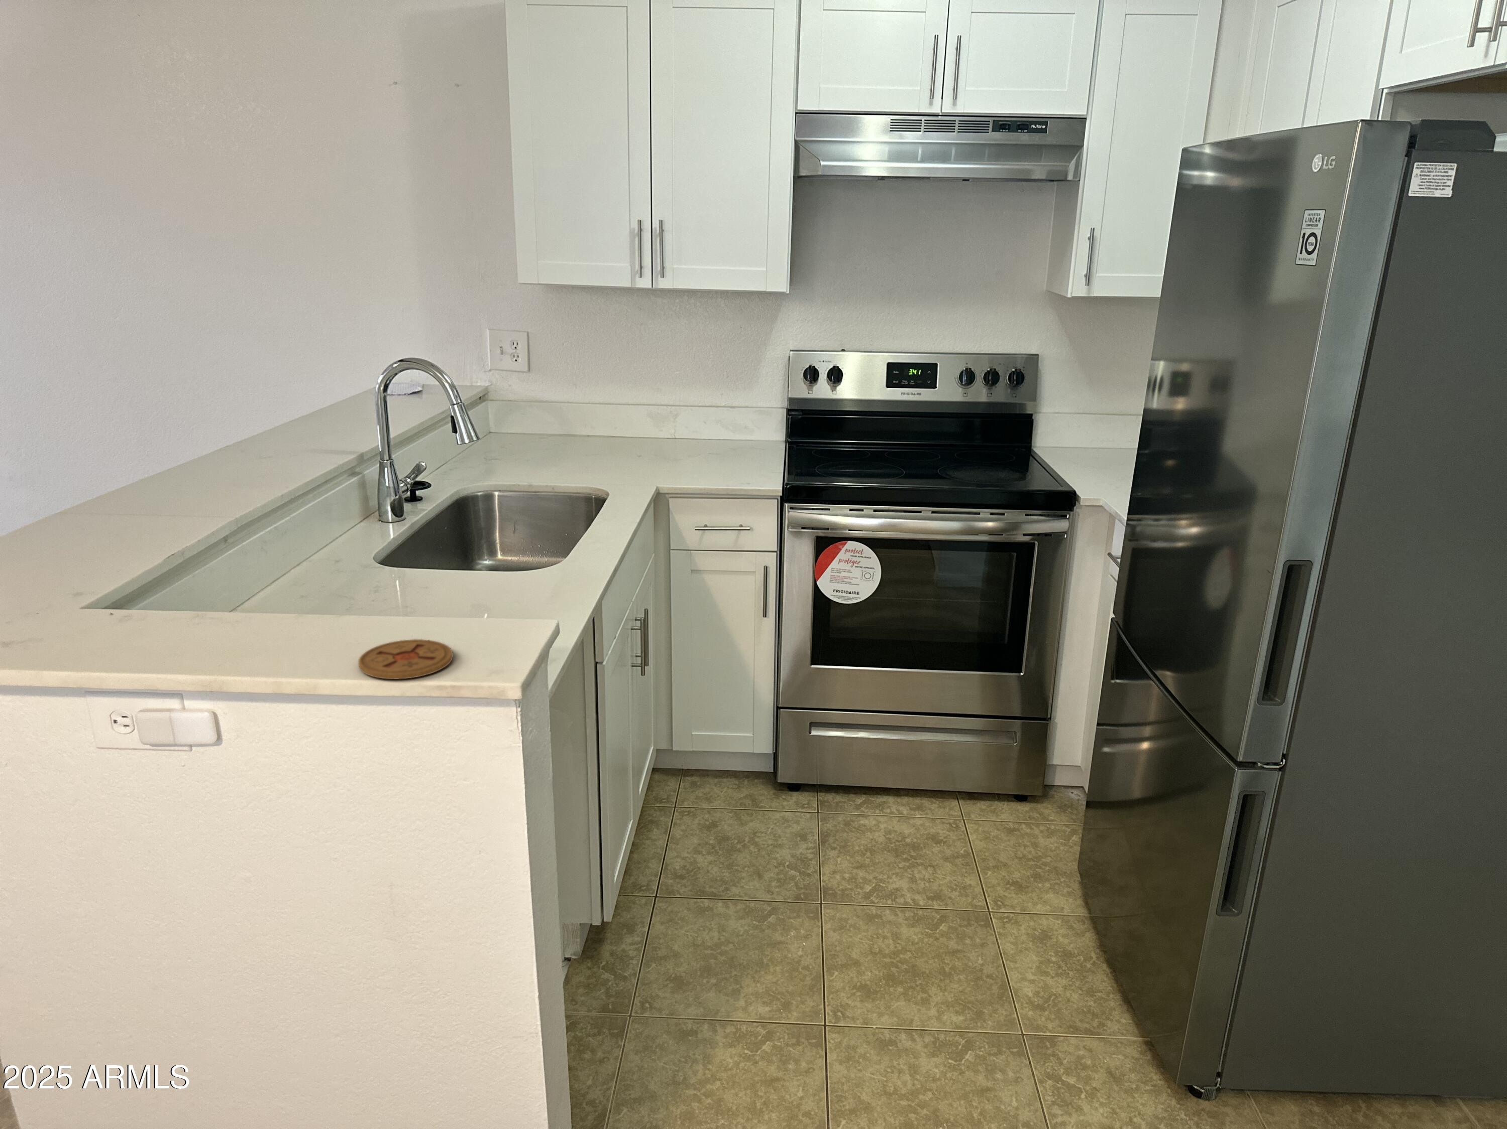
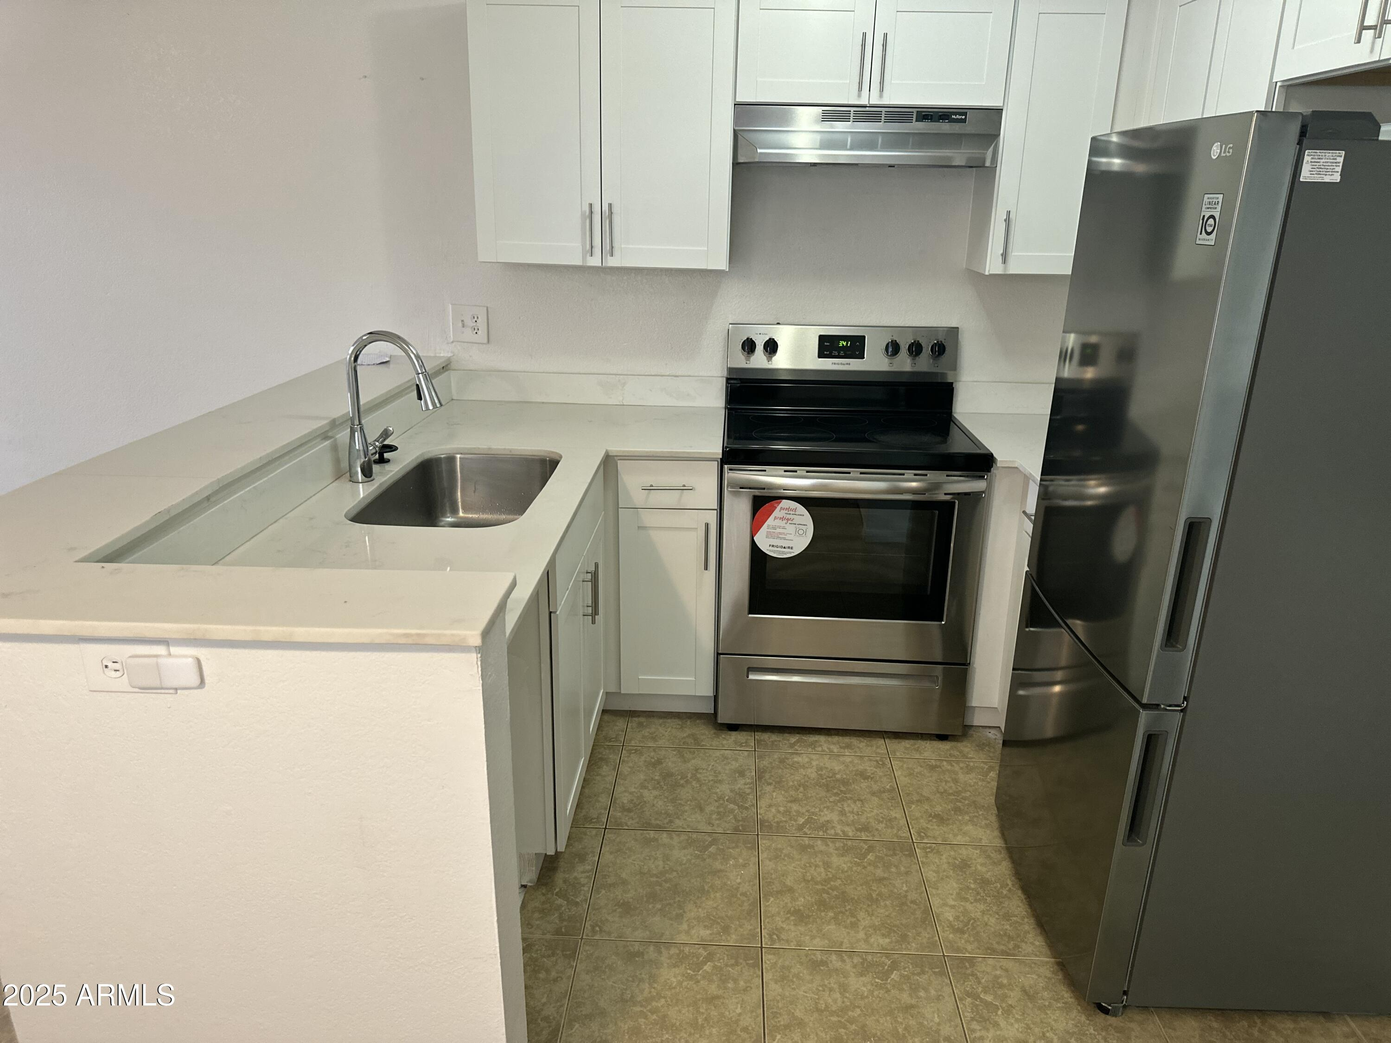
- coaster (406, 658)
